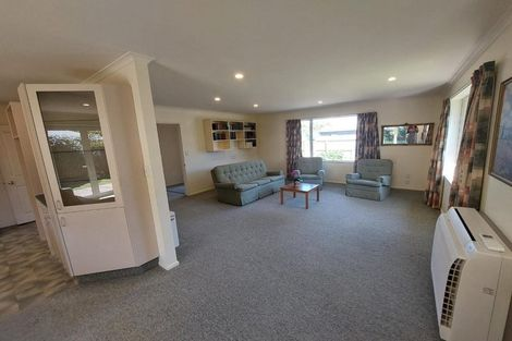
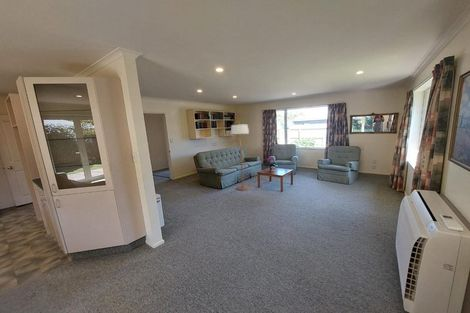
+ floor lamp (240, 154)
